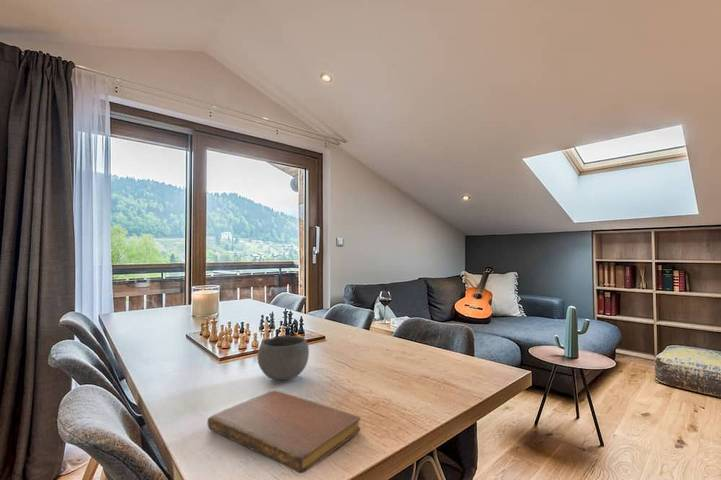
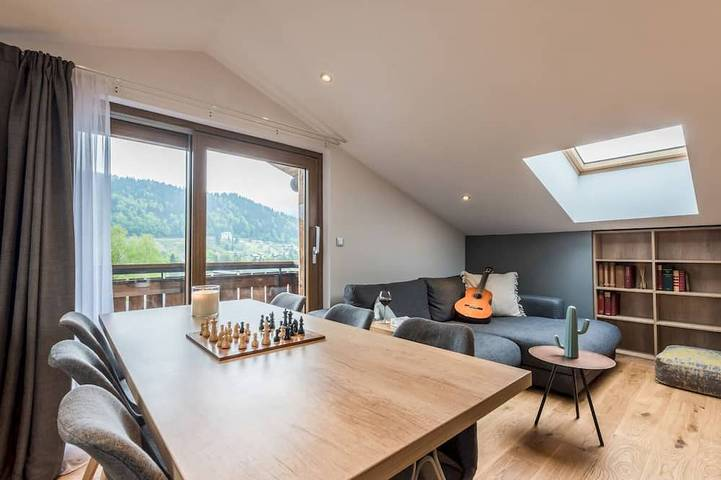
- bowl (283, 358)
- notebook (284, 423)
